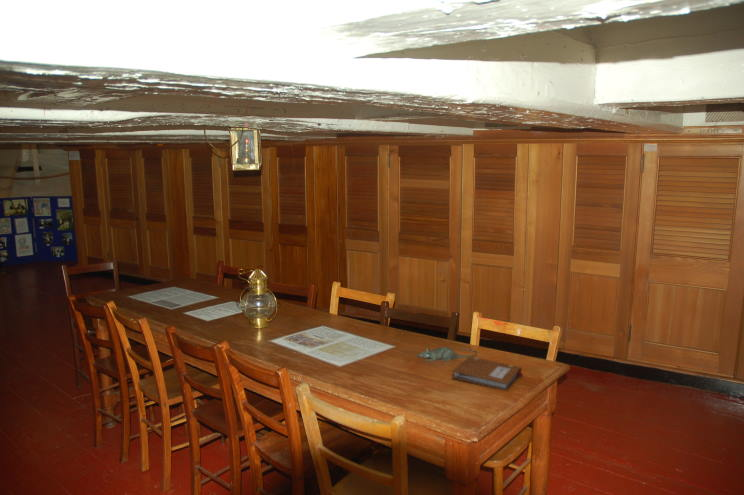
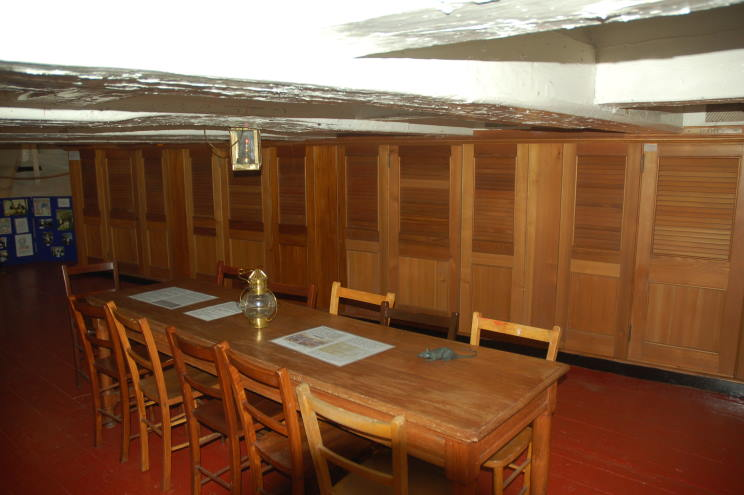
- notebook (488, 372)
